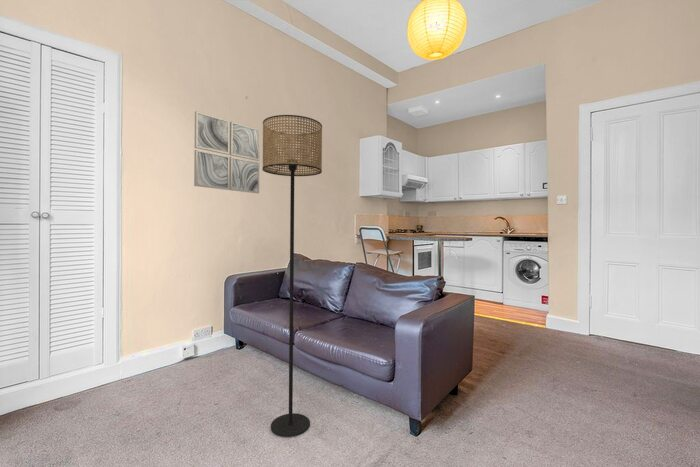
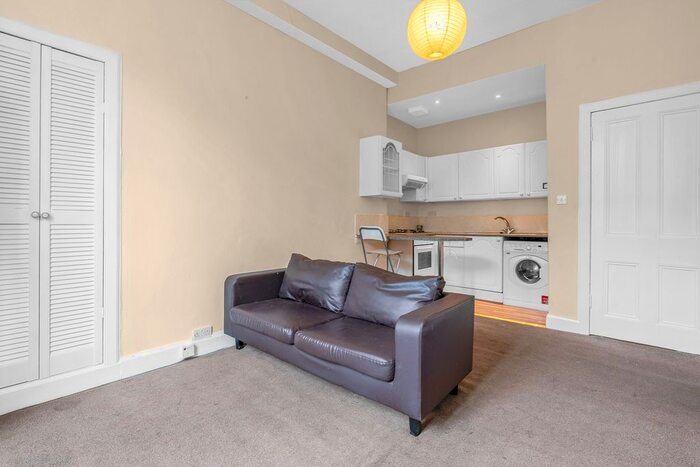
- wall art (228, 156)
- floor lamp (291, 275)
